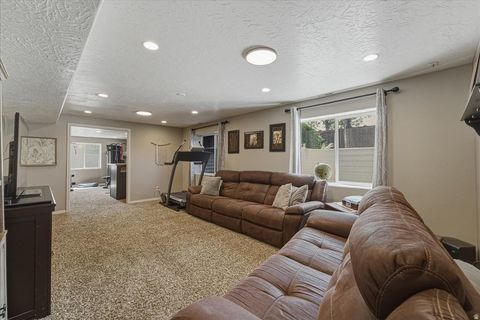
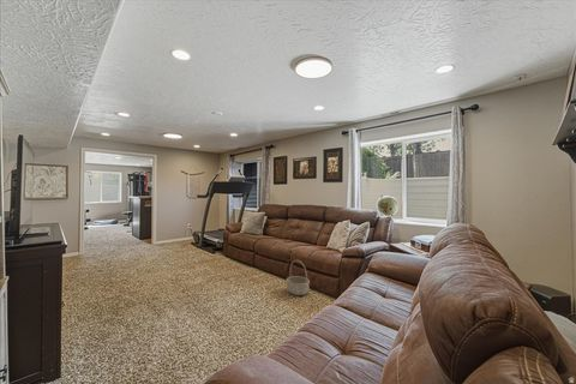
+ basket (298, 276)
